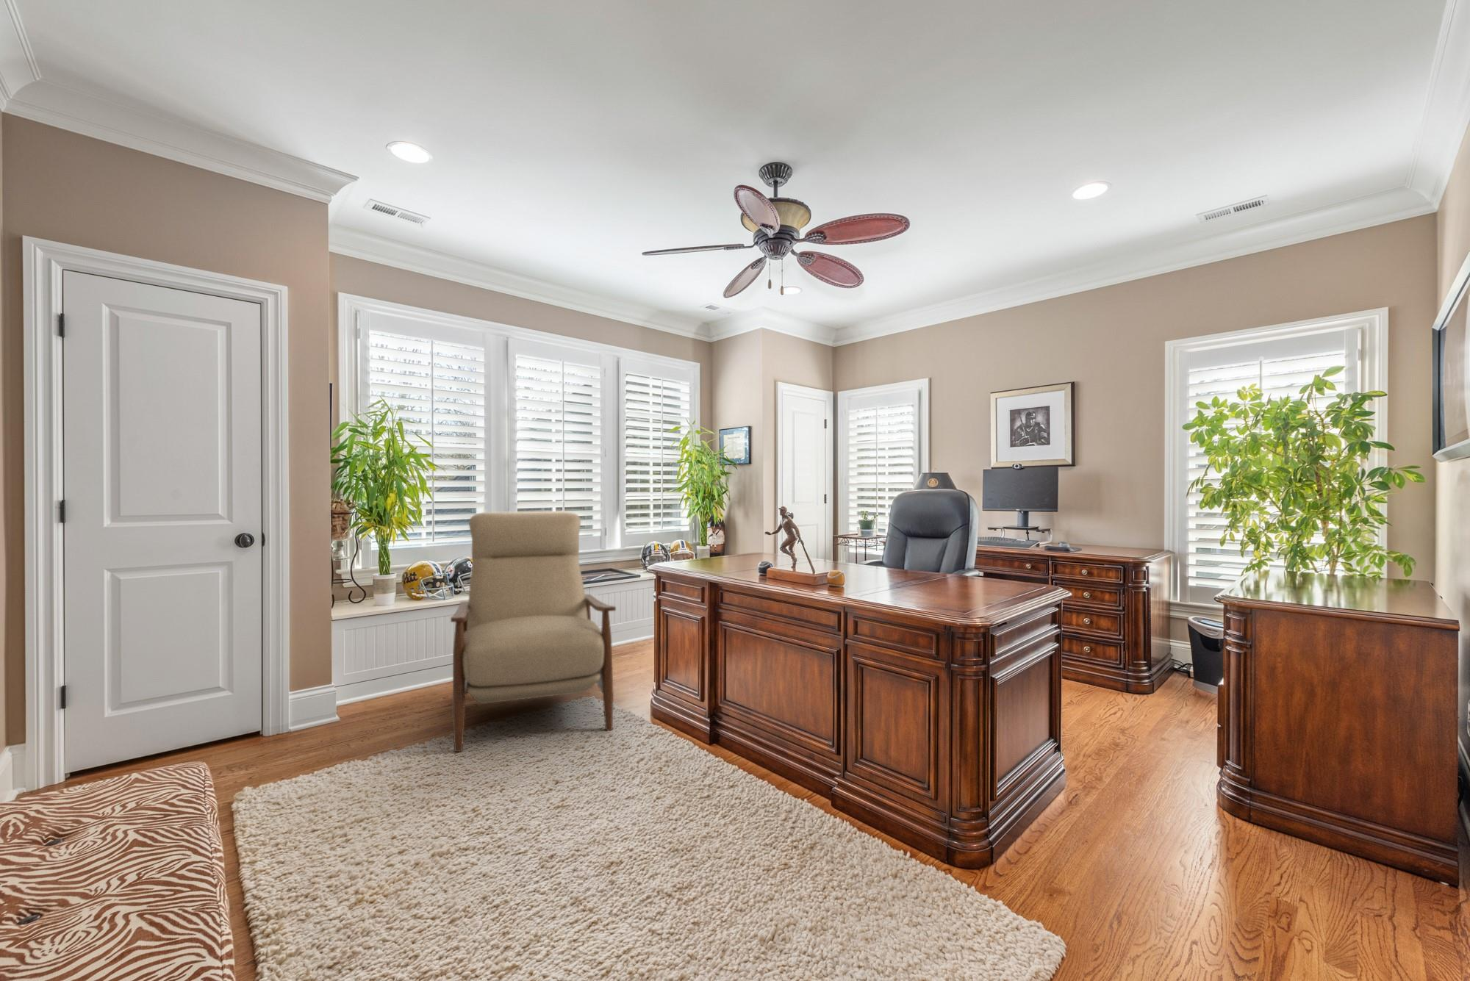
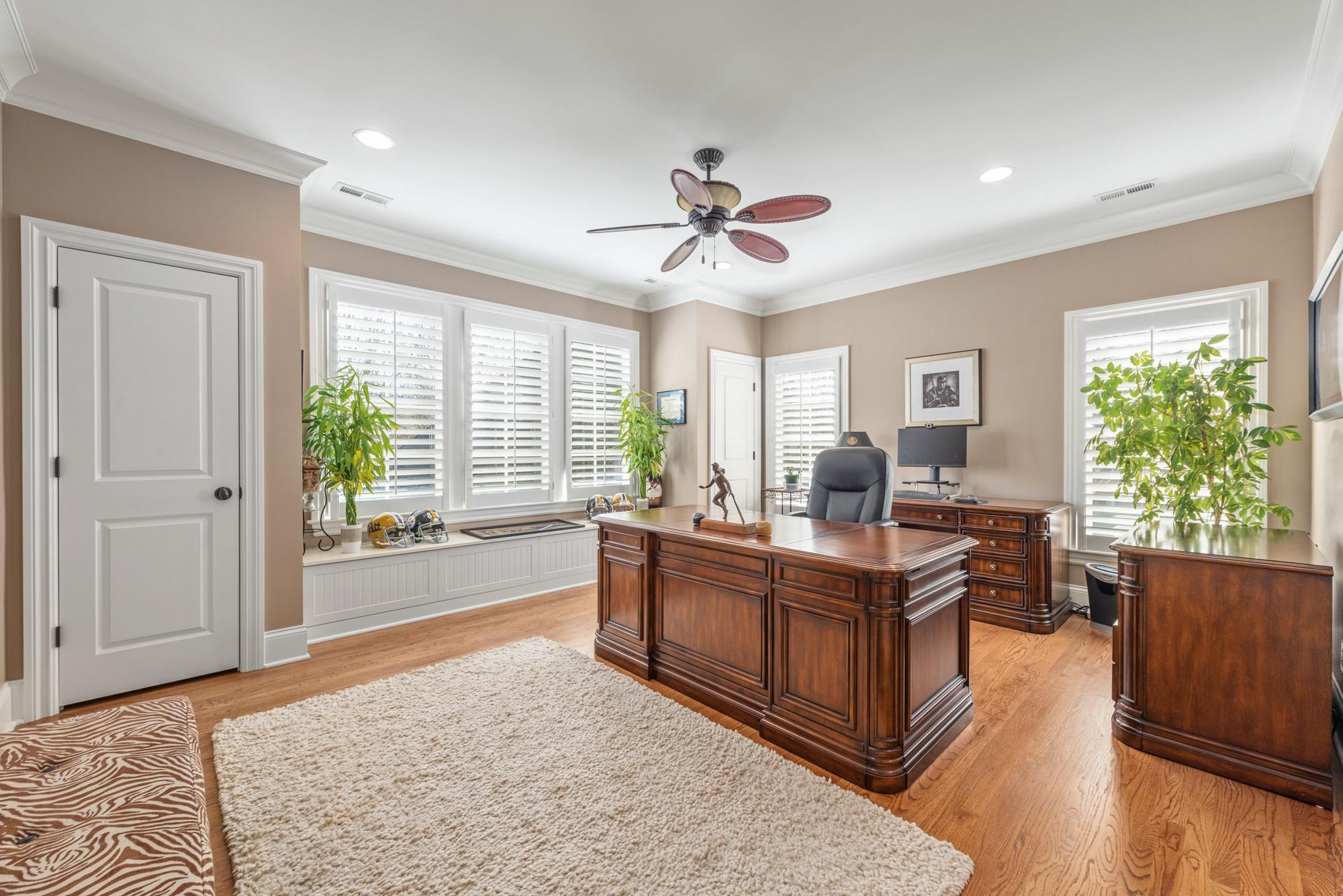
- chair (531, 611)
